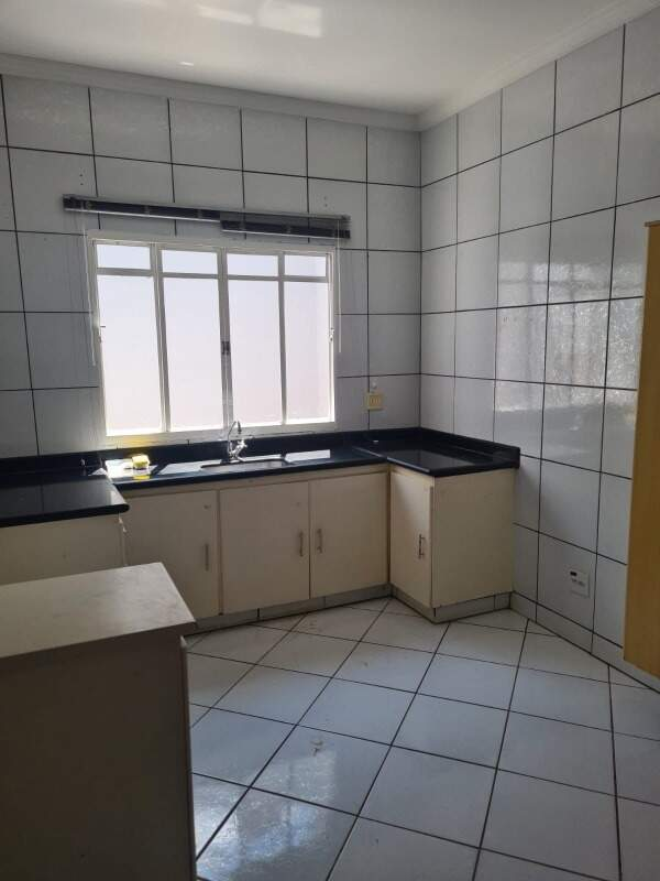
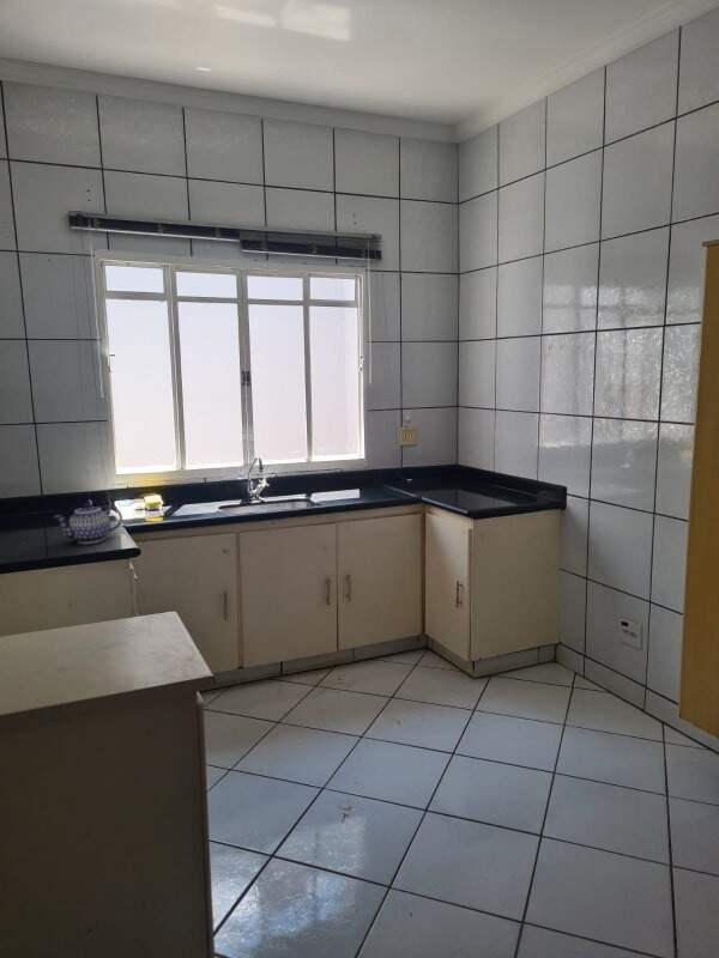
+ teapot (89, 521)
